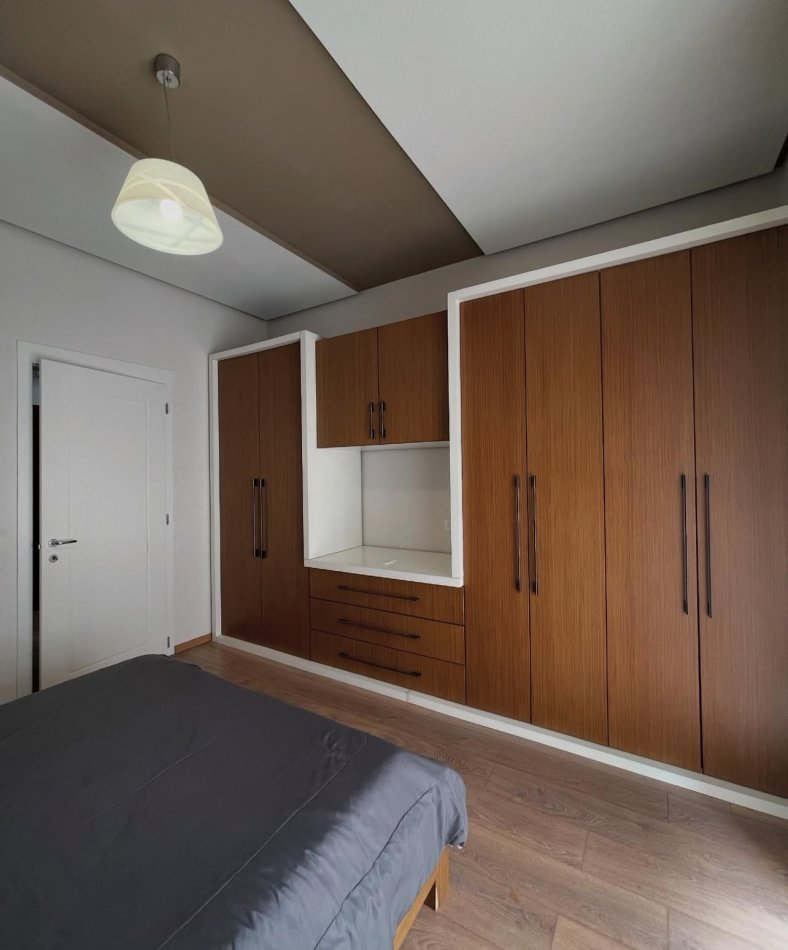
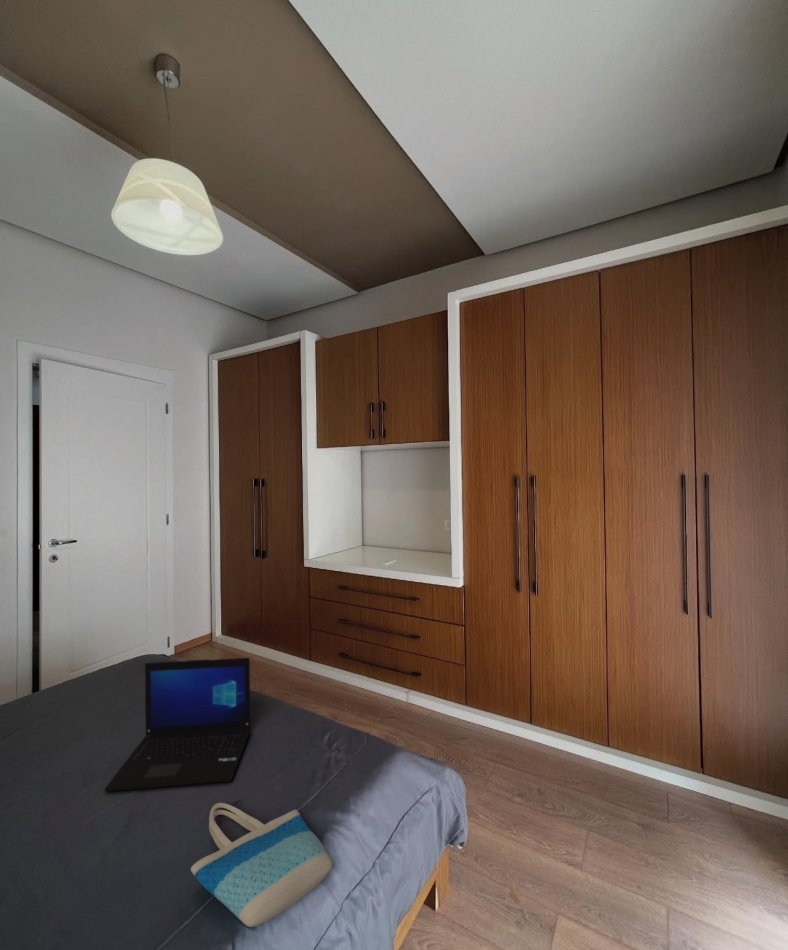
+ tote bag (254, 841)
+ laptop (185, 717)
